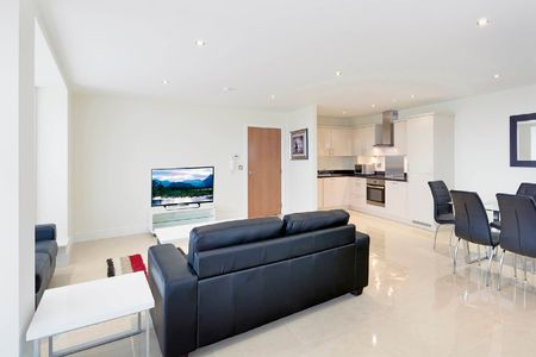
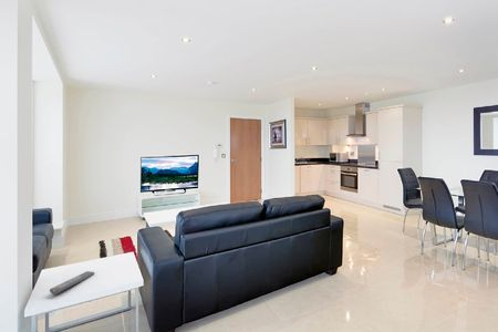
+ remote control (73, 281)
